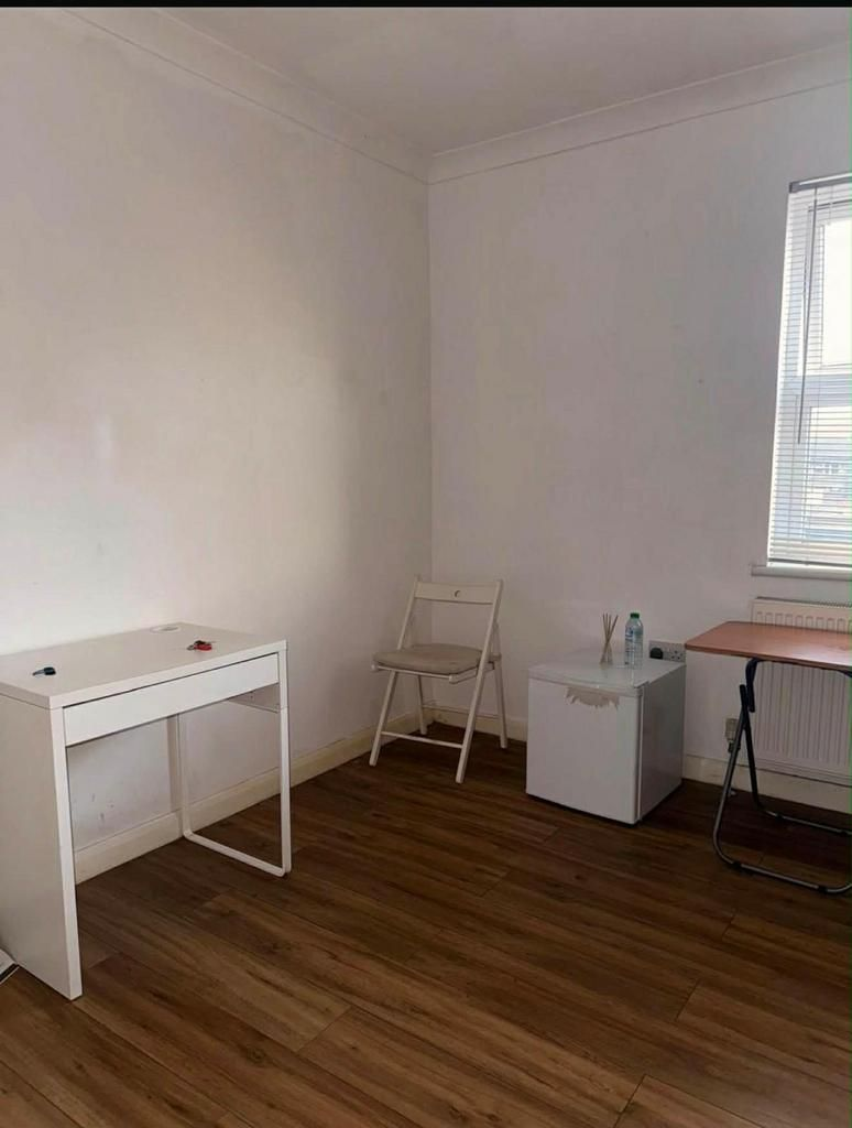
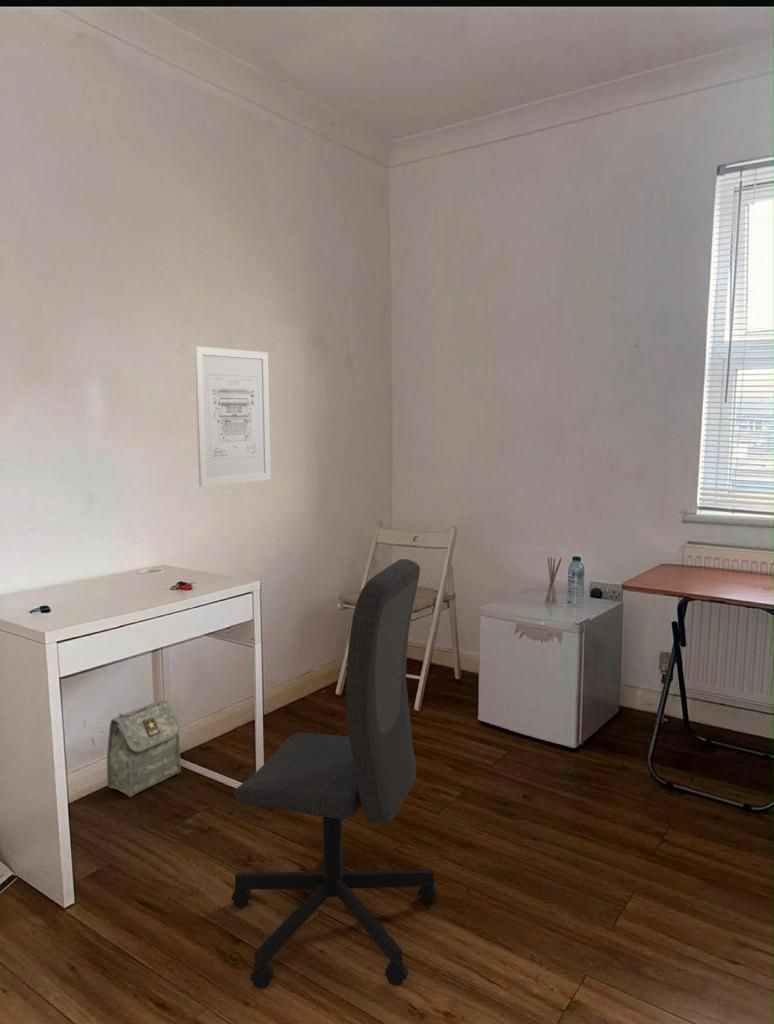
+ bag (144, 744)
+ office chair (337, 750)
+ wall art (234, 416)
